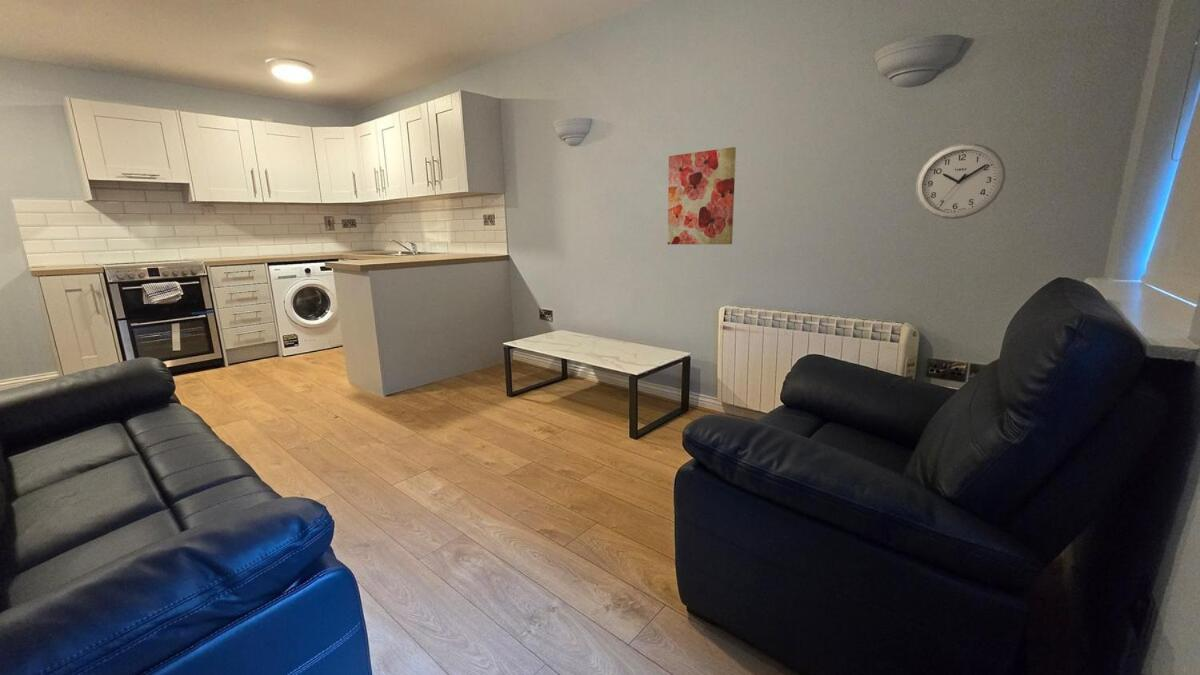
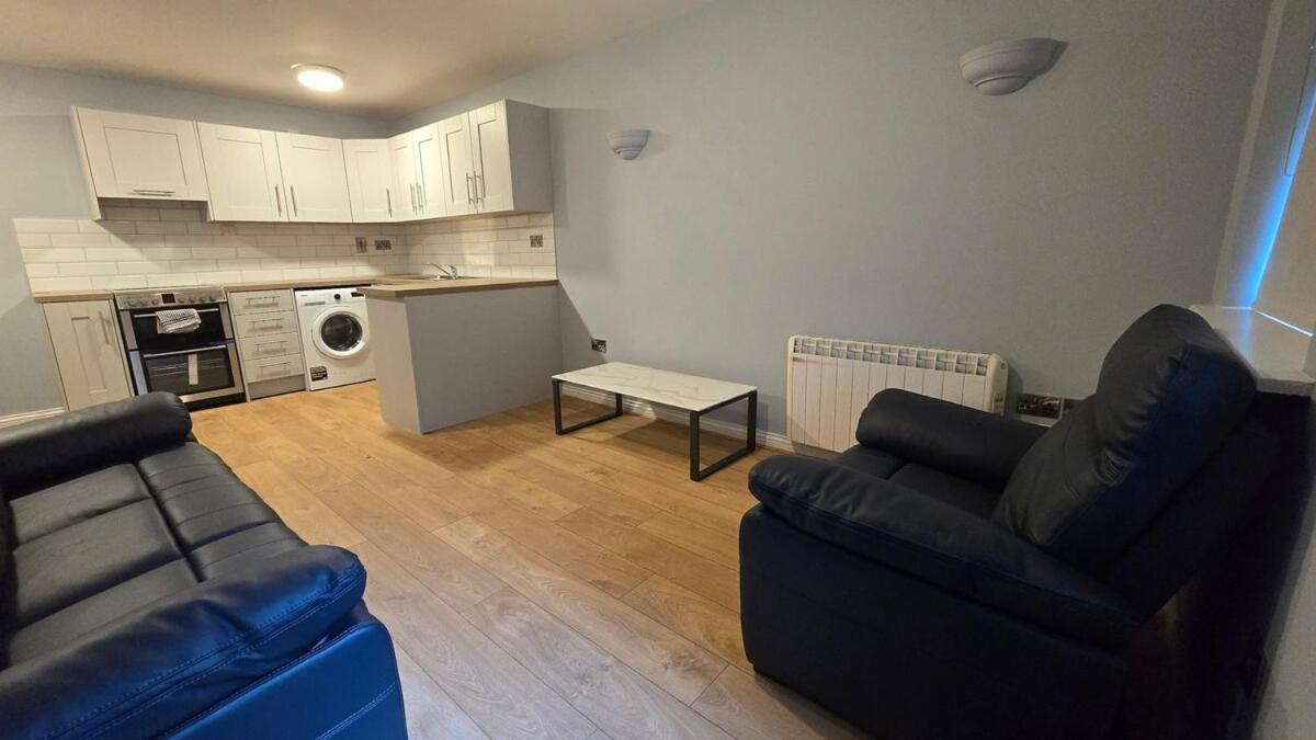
- wall art (699, 199)
- wall clock (958, 181)
